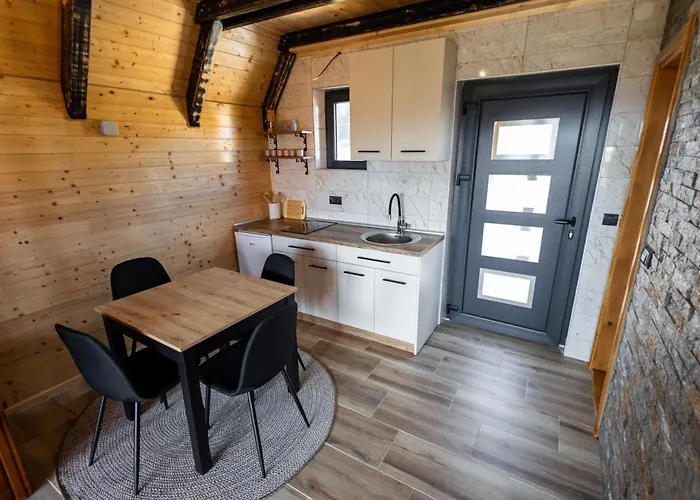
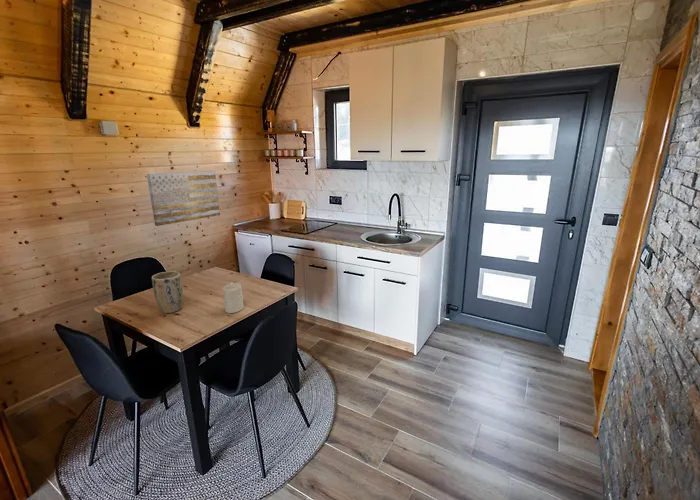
+ wall art (187, 196)
+ plant pot (168, 292)
+ candle (233, 295)
